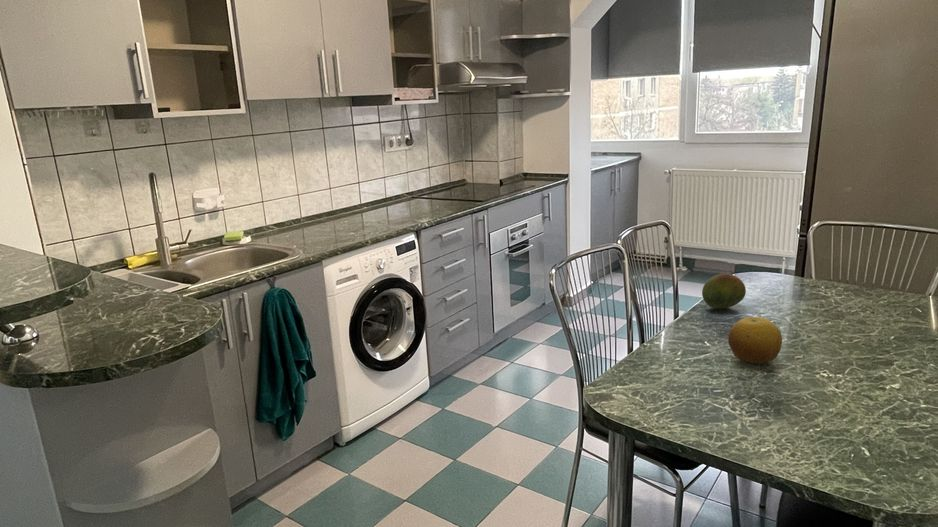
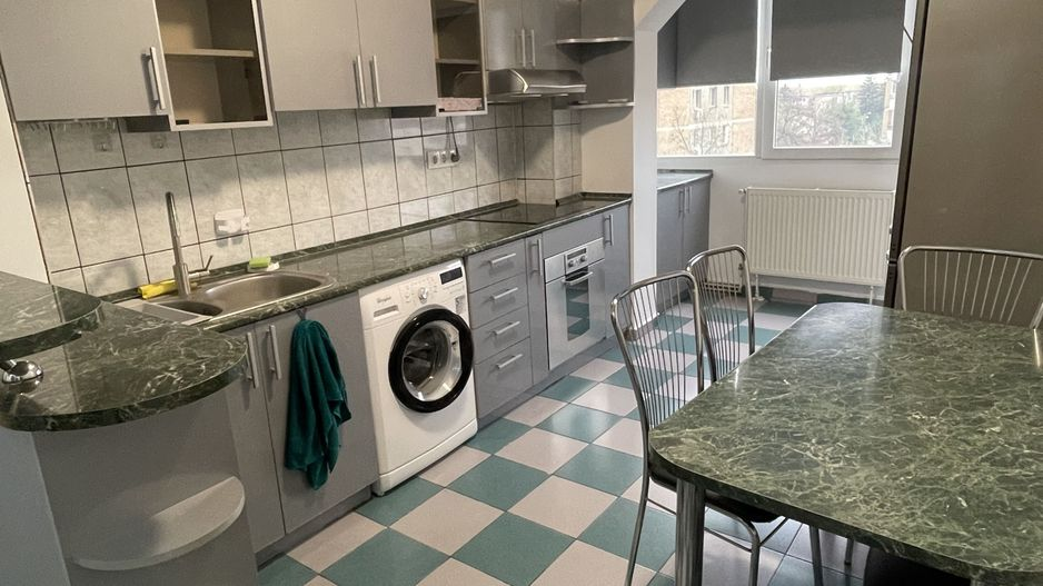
- fruit (723, 291)
- fruit (754, 340)
